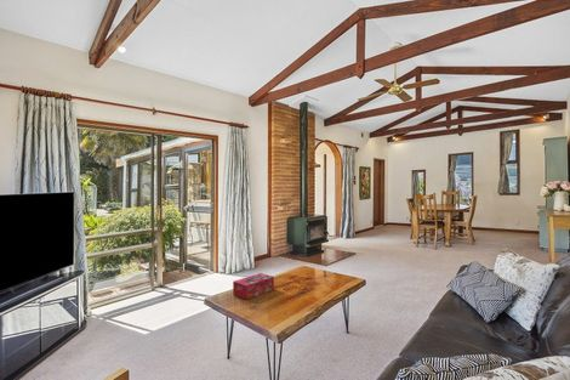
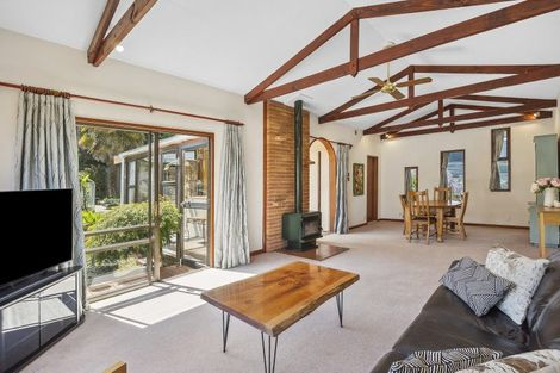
- tissue box (253, 285)
